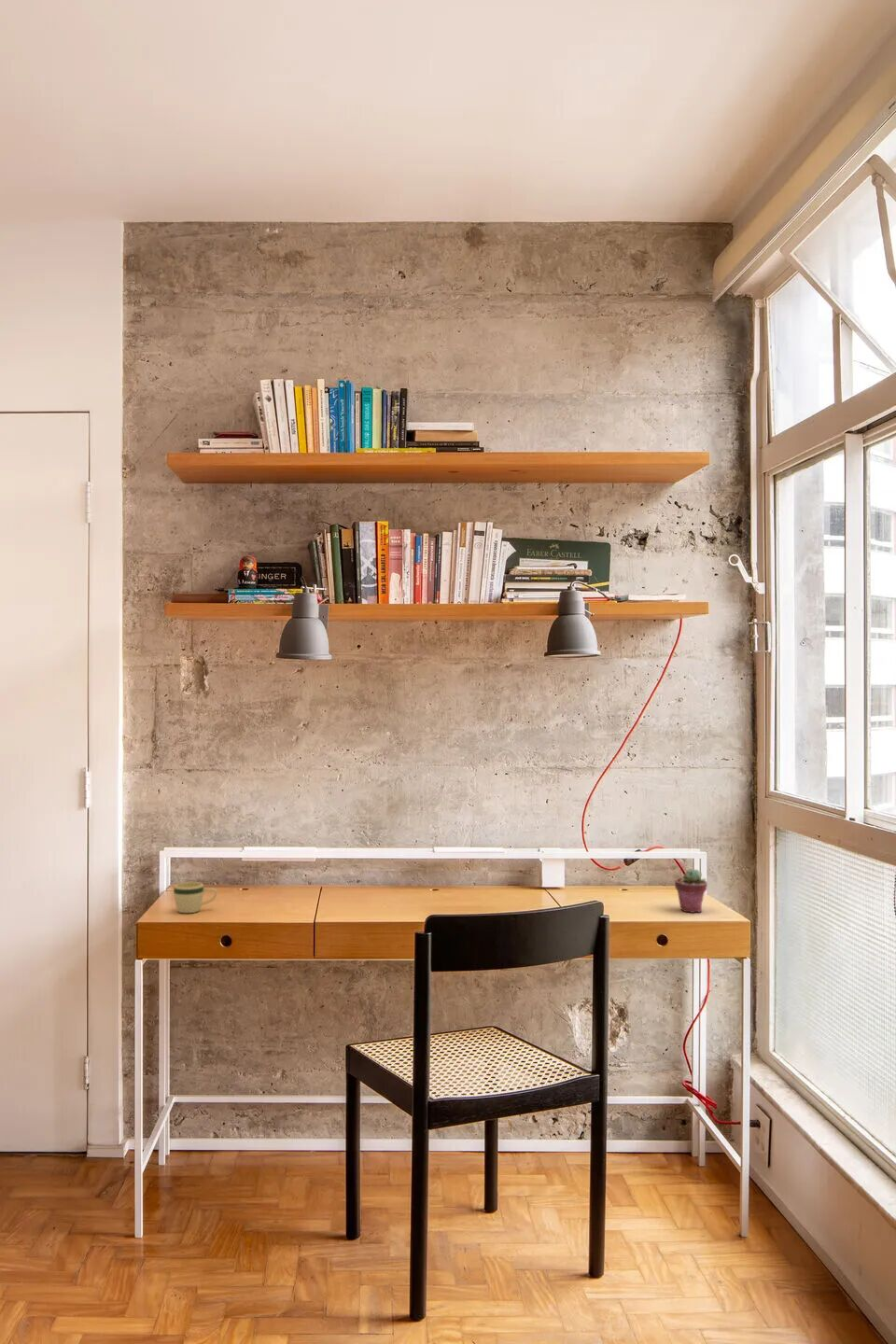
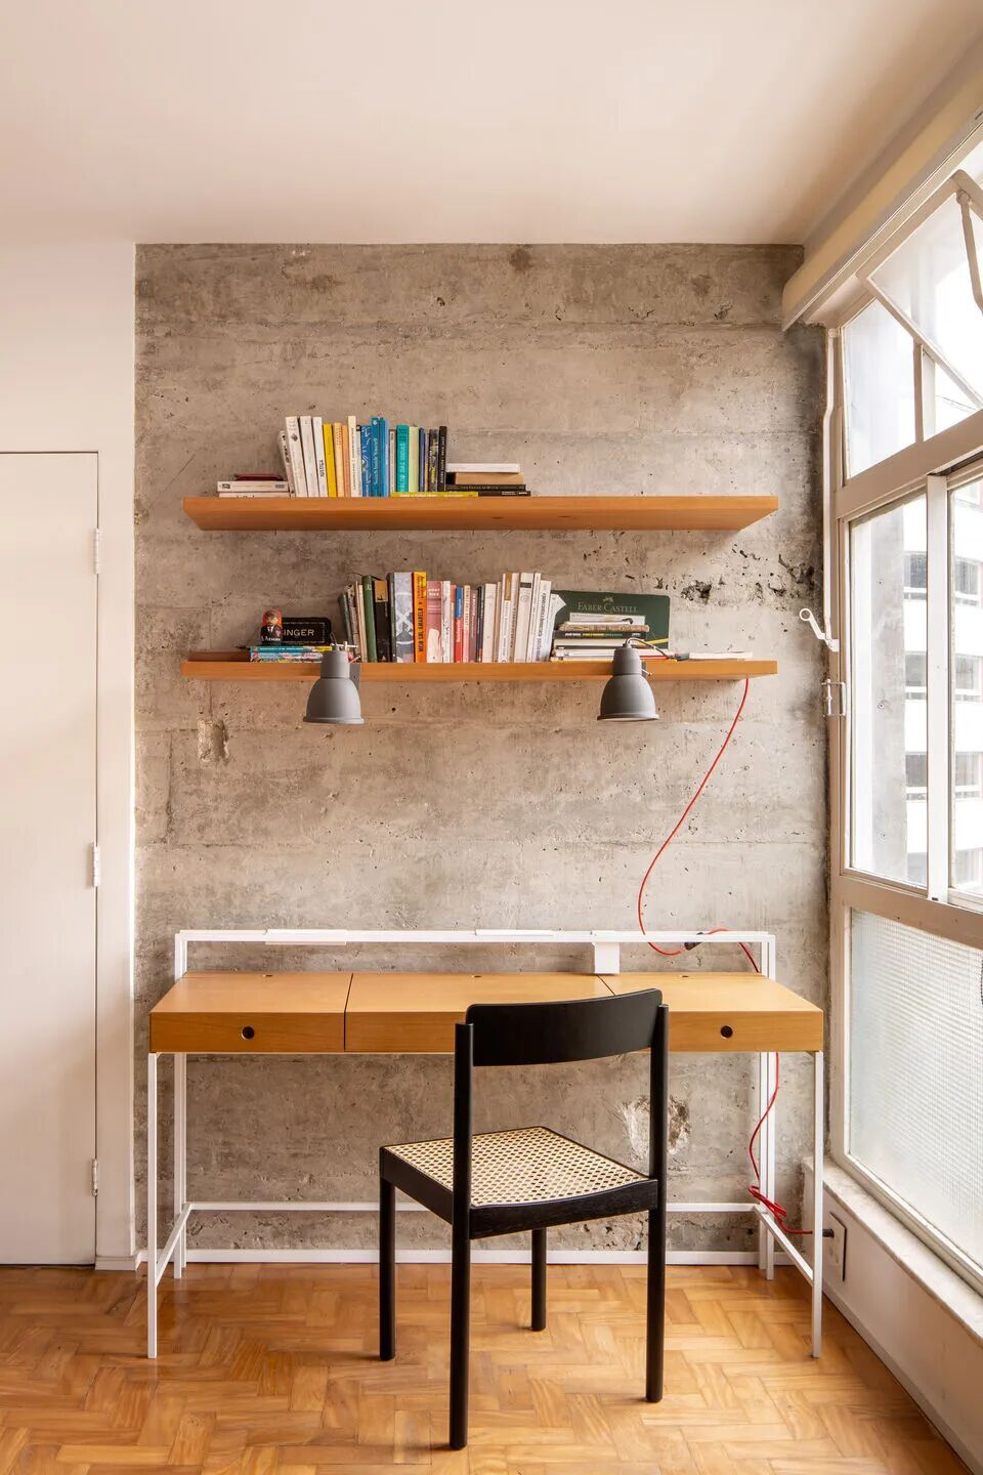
- potted succulent (691, 889)
- mug (195, 897)
